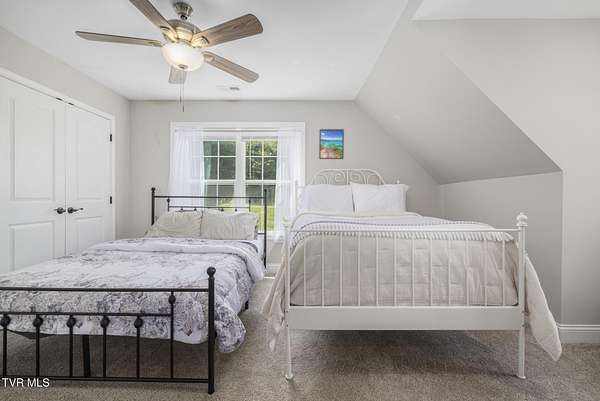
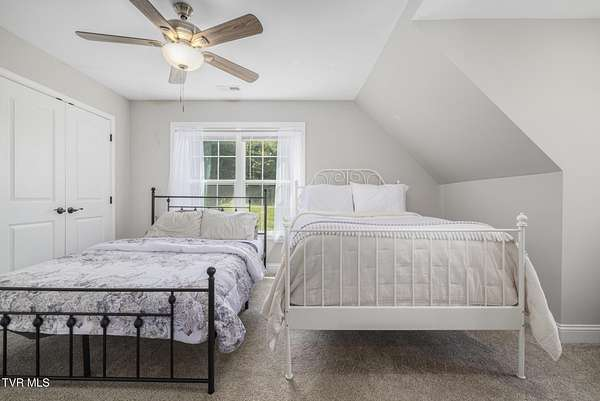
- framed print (331, 144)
